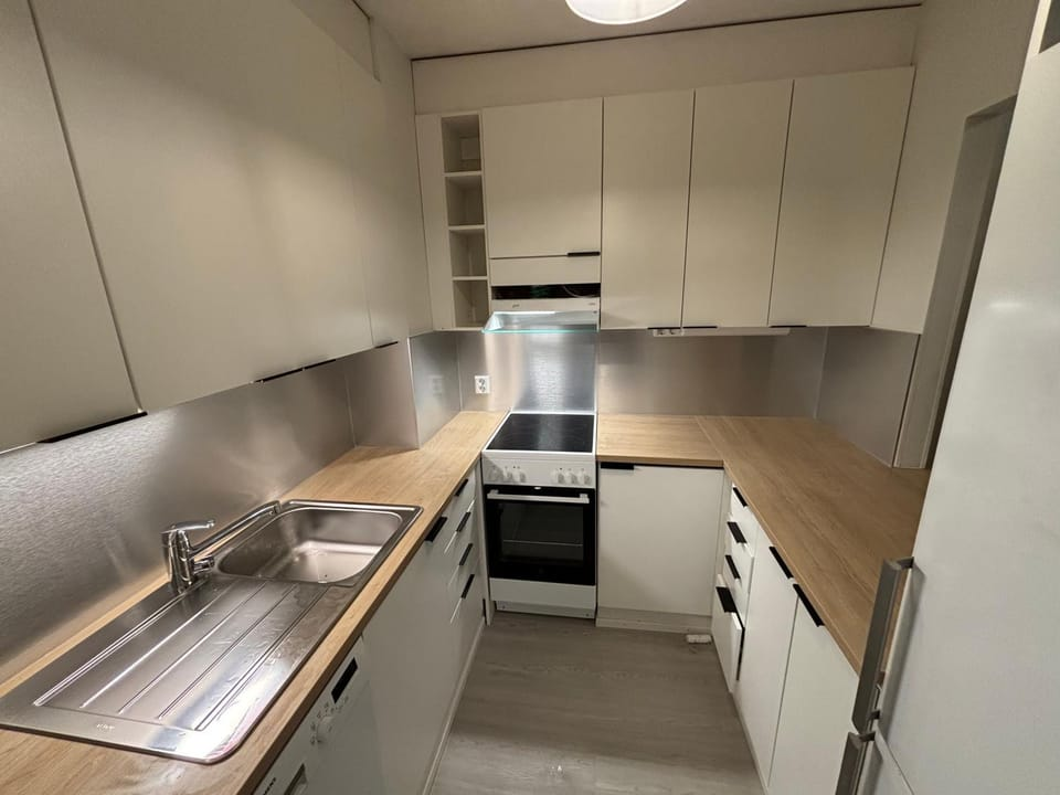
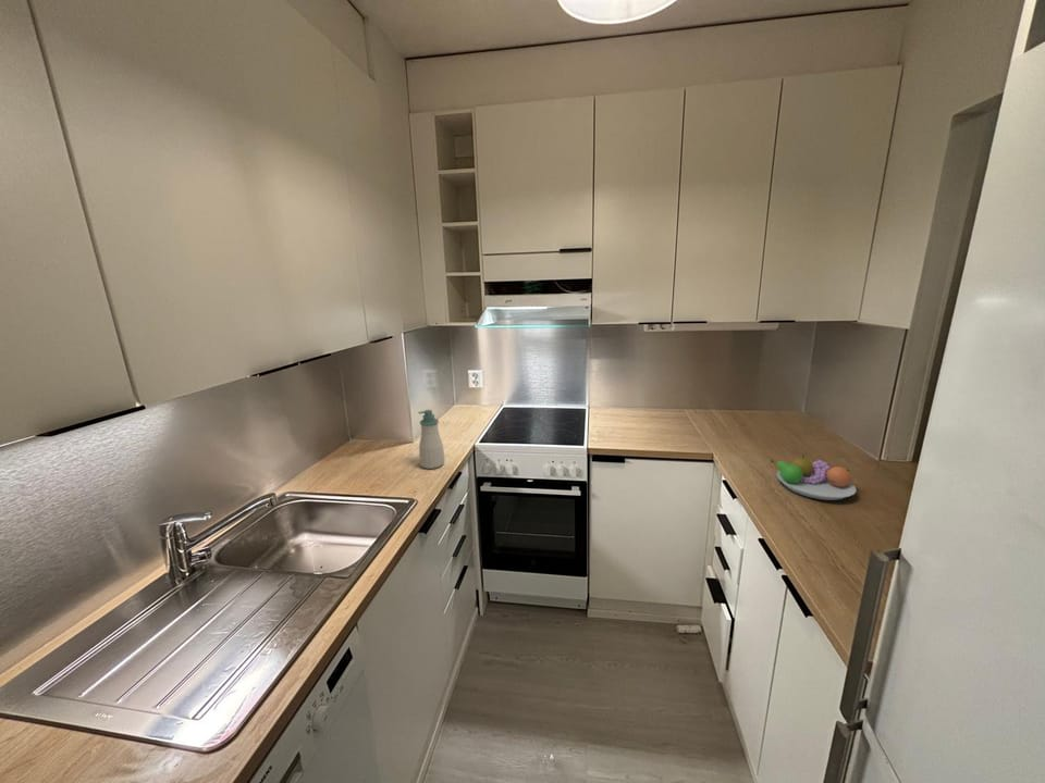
+ fruit bowl (812, 474)
+ soap bottle (430, 437)
